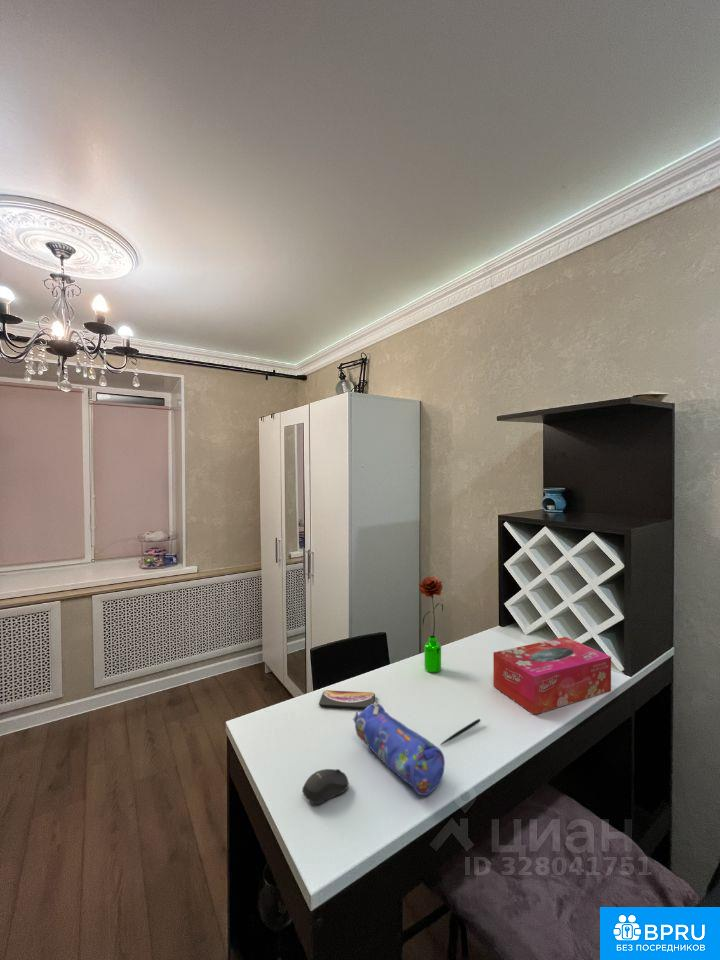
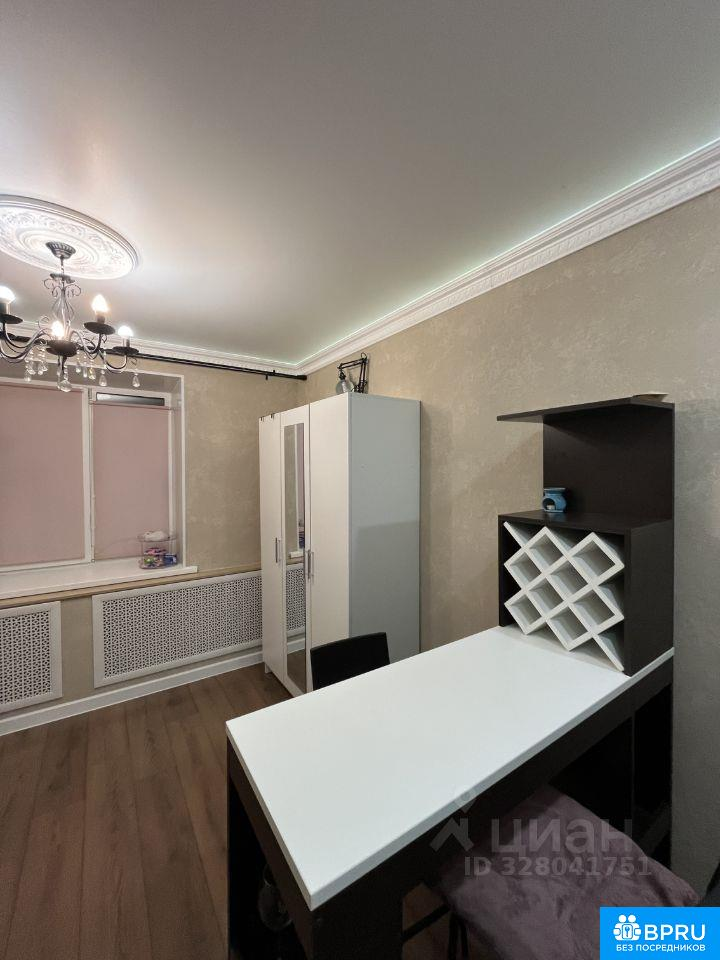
- pen (460, 731)
- computer mouse (325, 781)
- flower (434, 622)
- smartphone (347, 699)
- pencil case (396, 741)
- tissue box (551, 671)
